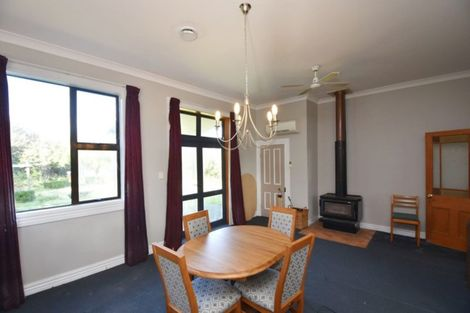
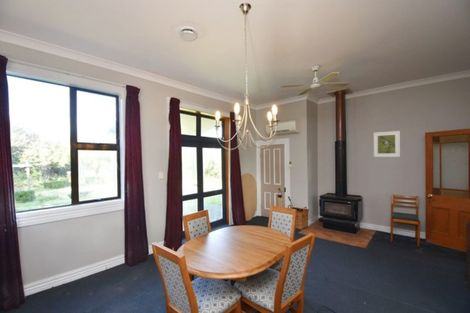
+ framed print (386, 144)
